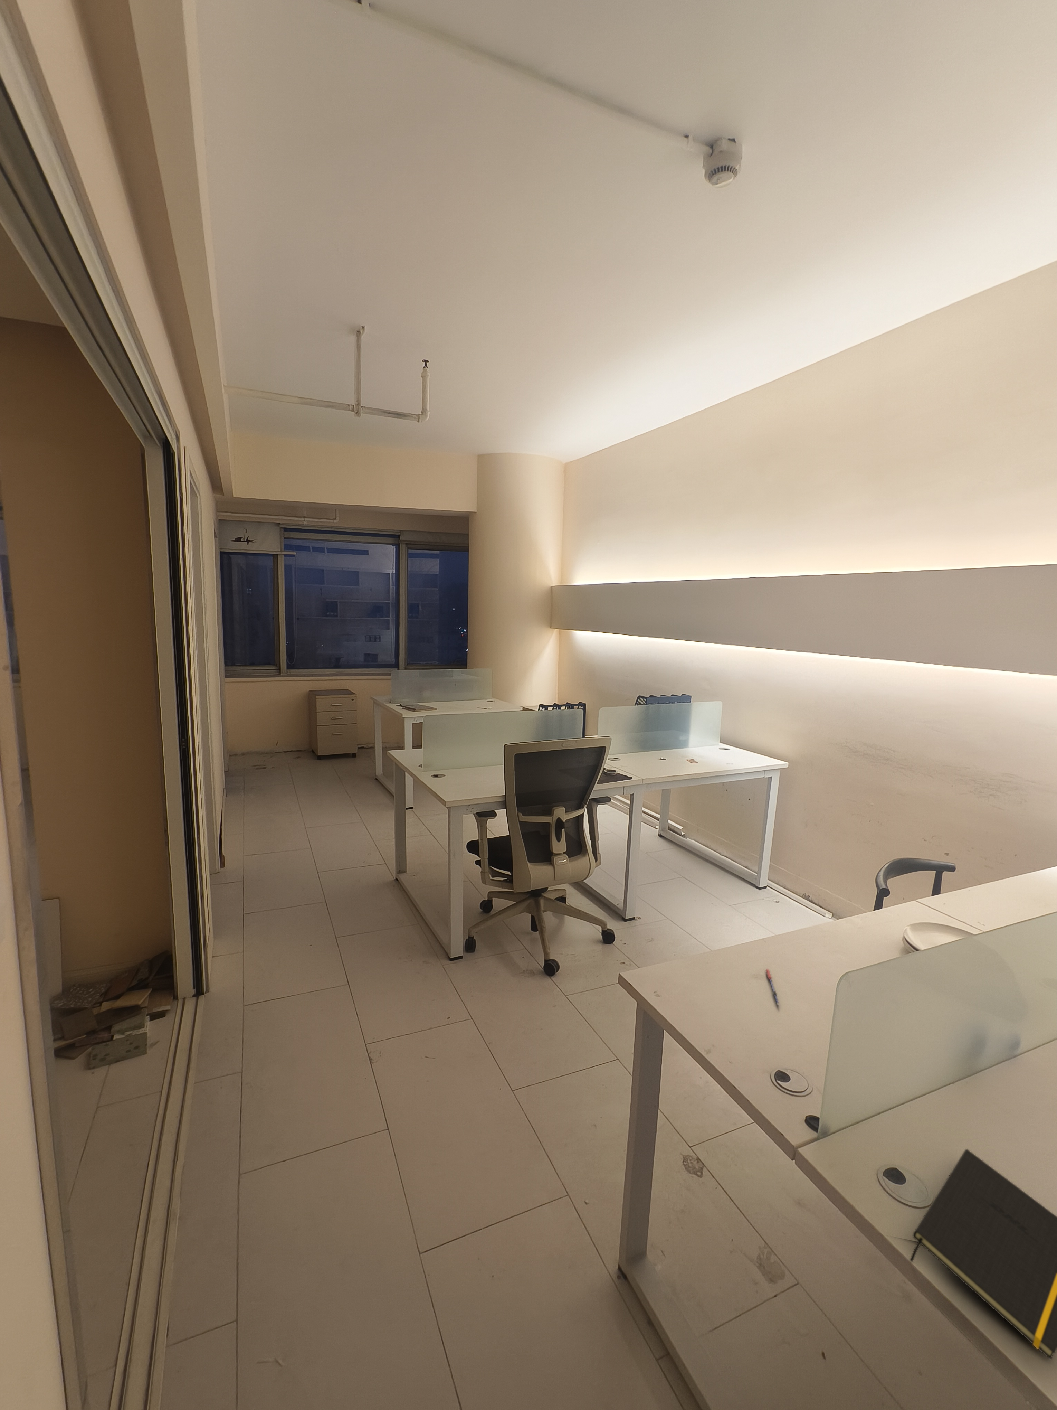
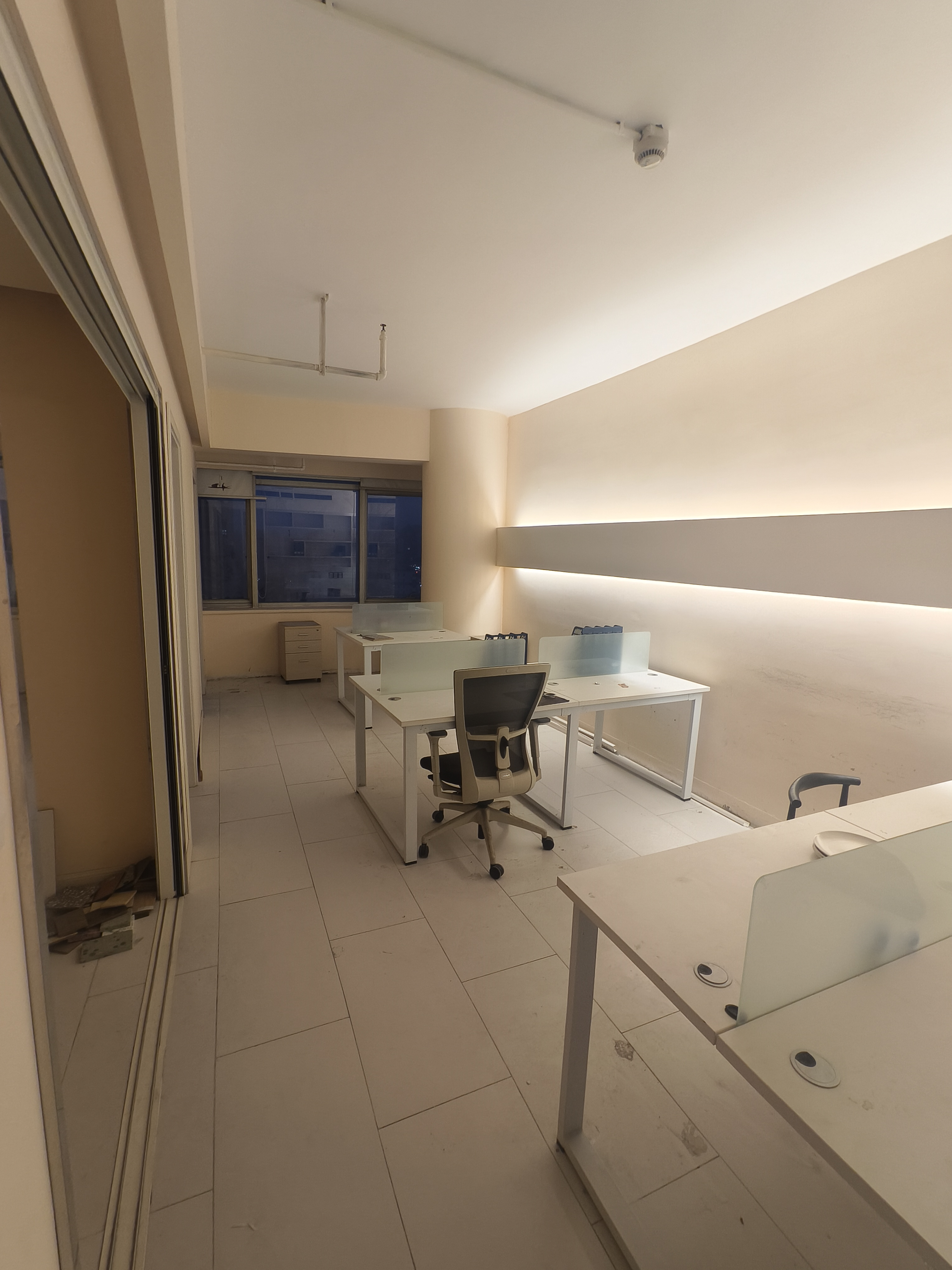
- notepad (1003, 1239)
- pen (773, 986)
